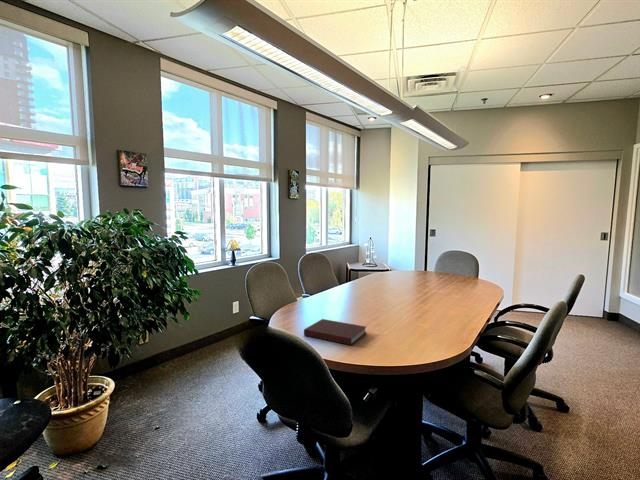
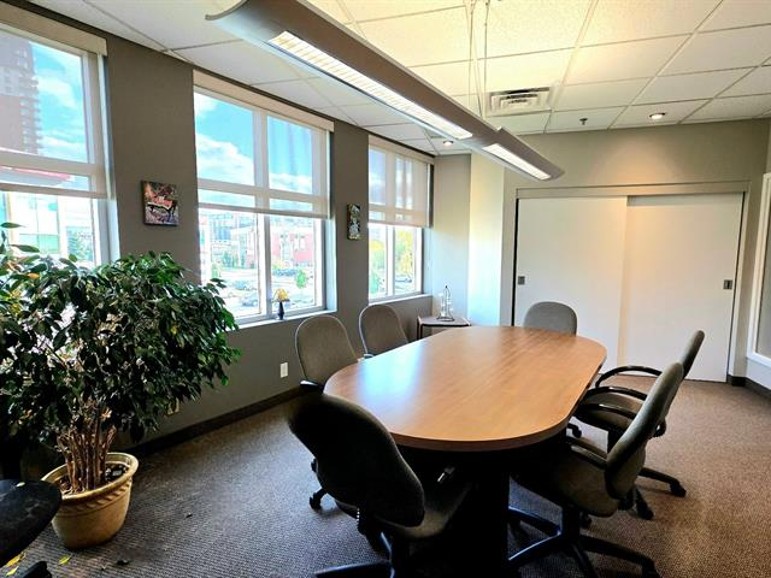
- notebook (335, 331)
